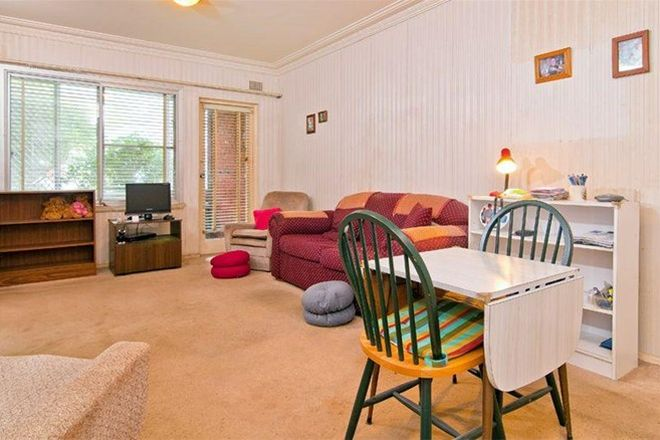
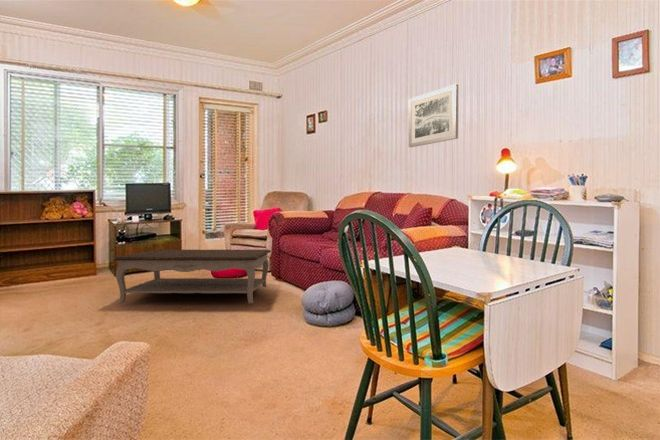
+ coffee table (199, 278)
+ wall art (431, 117)
